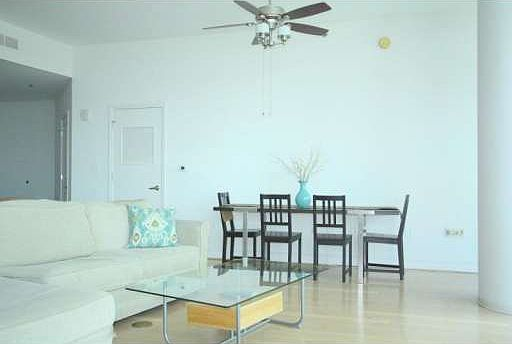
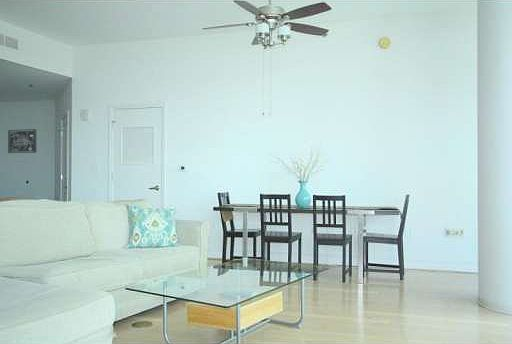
+ wall art (22, 141)
